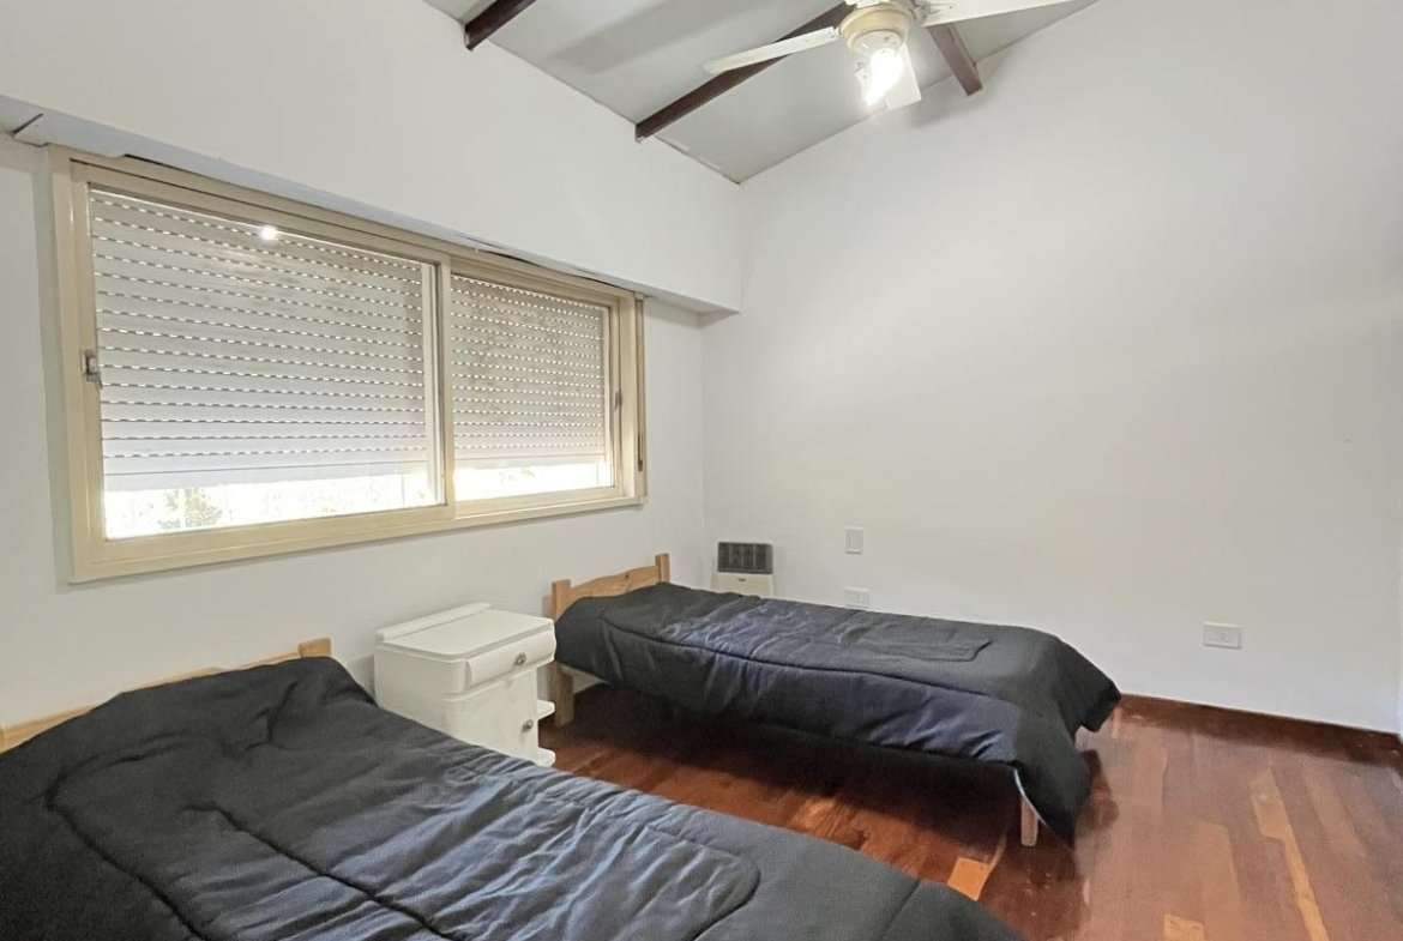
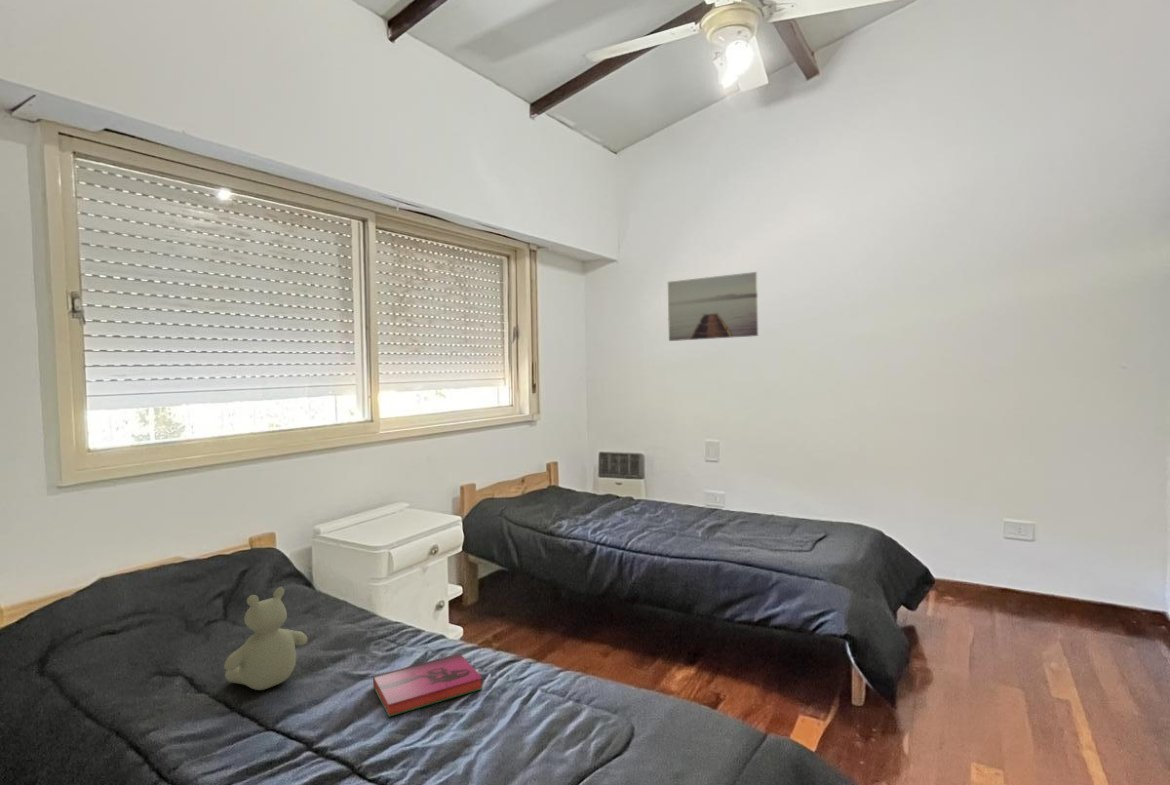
+ stuffed bear (261, 635)
+ wall art (711, 307)
+ hardback book (427, 682)
